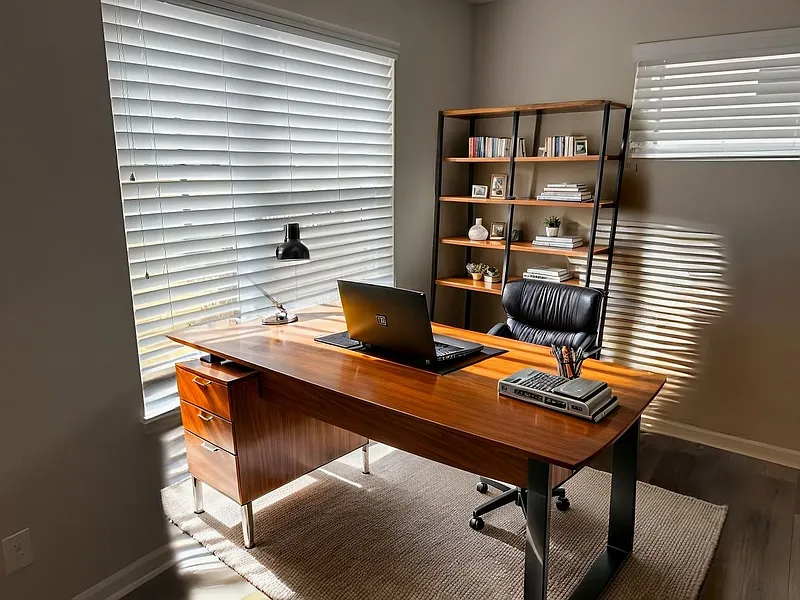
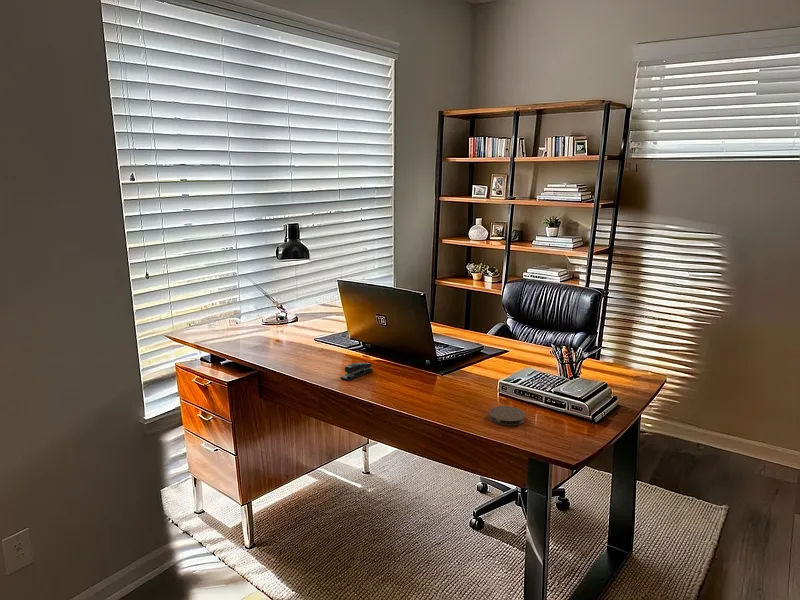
+ stapler (357, 368)
+ coaster (506, 415)
